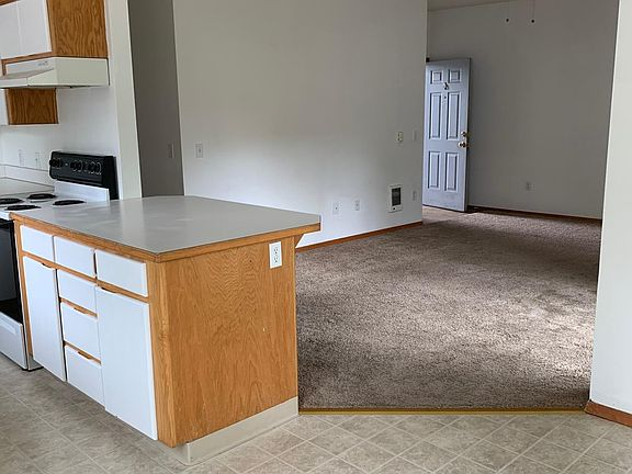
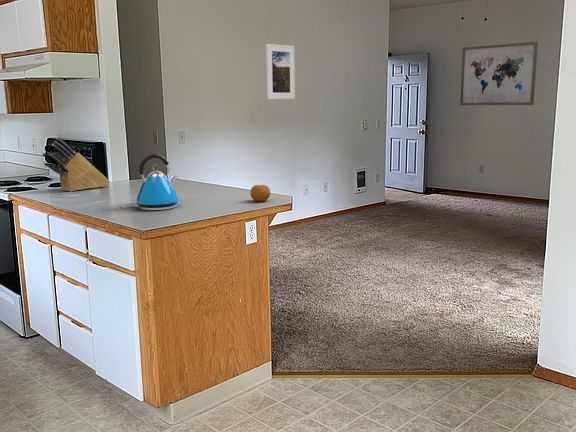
+ kettle (154, 180)
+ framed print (280, 72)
+ wall art (496, 75)
+ fruit (260, 192)
+ knife block (76, 163)
